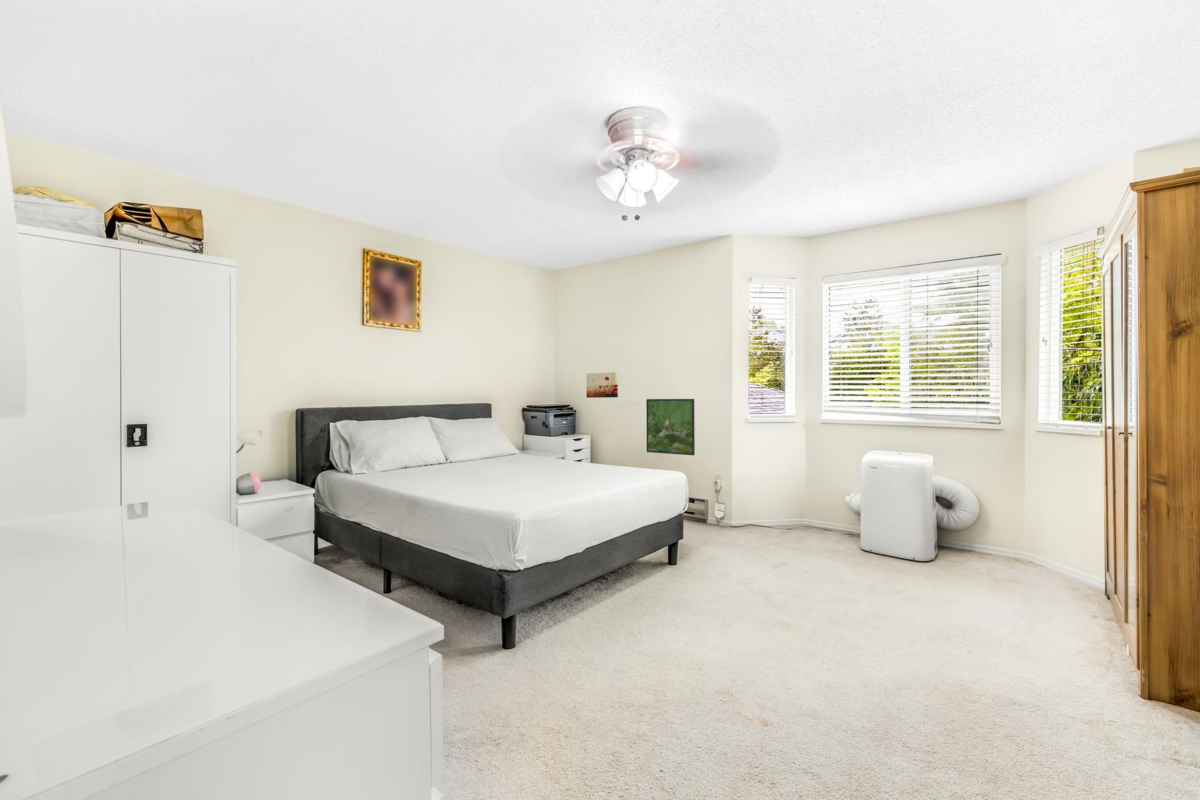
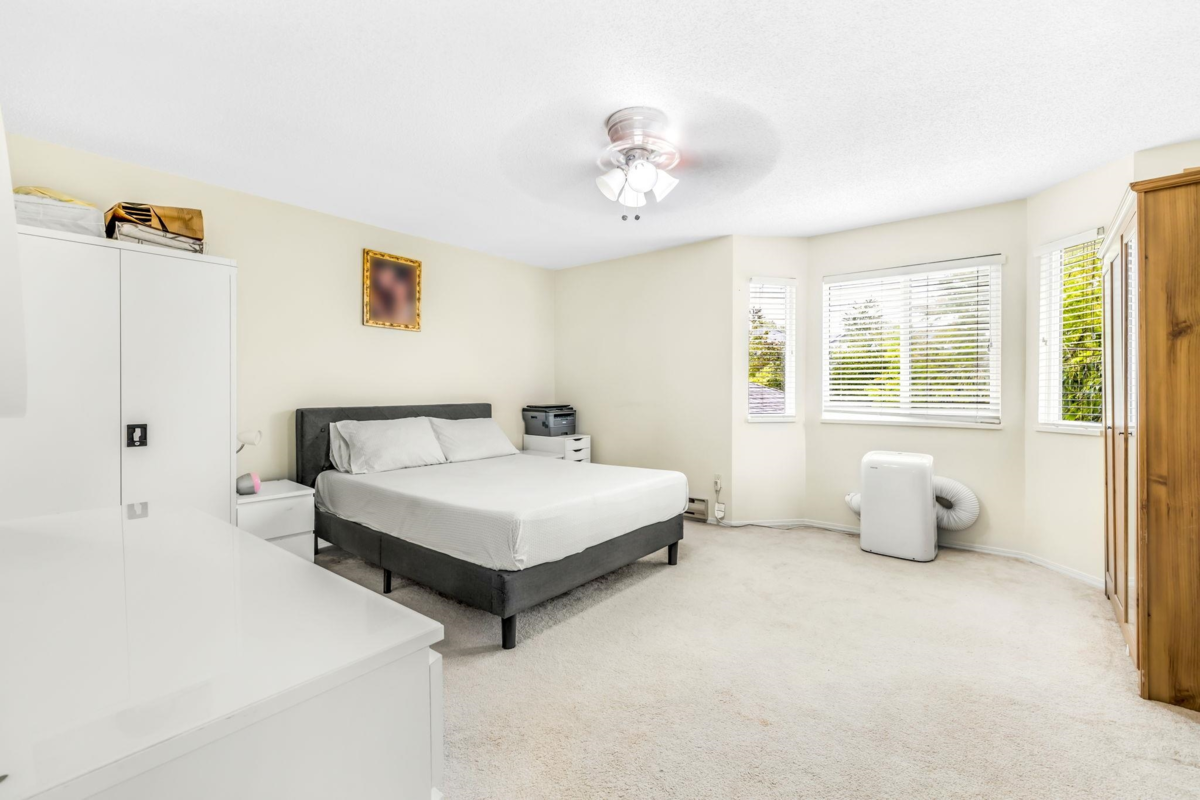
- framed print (669, 426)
- wall art (601, 385)
